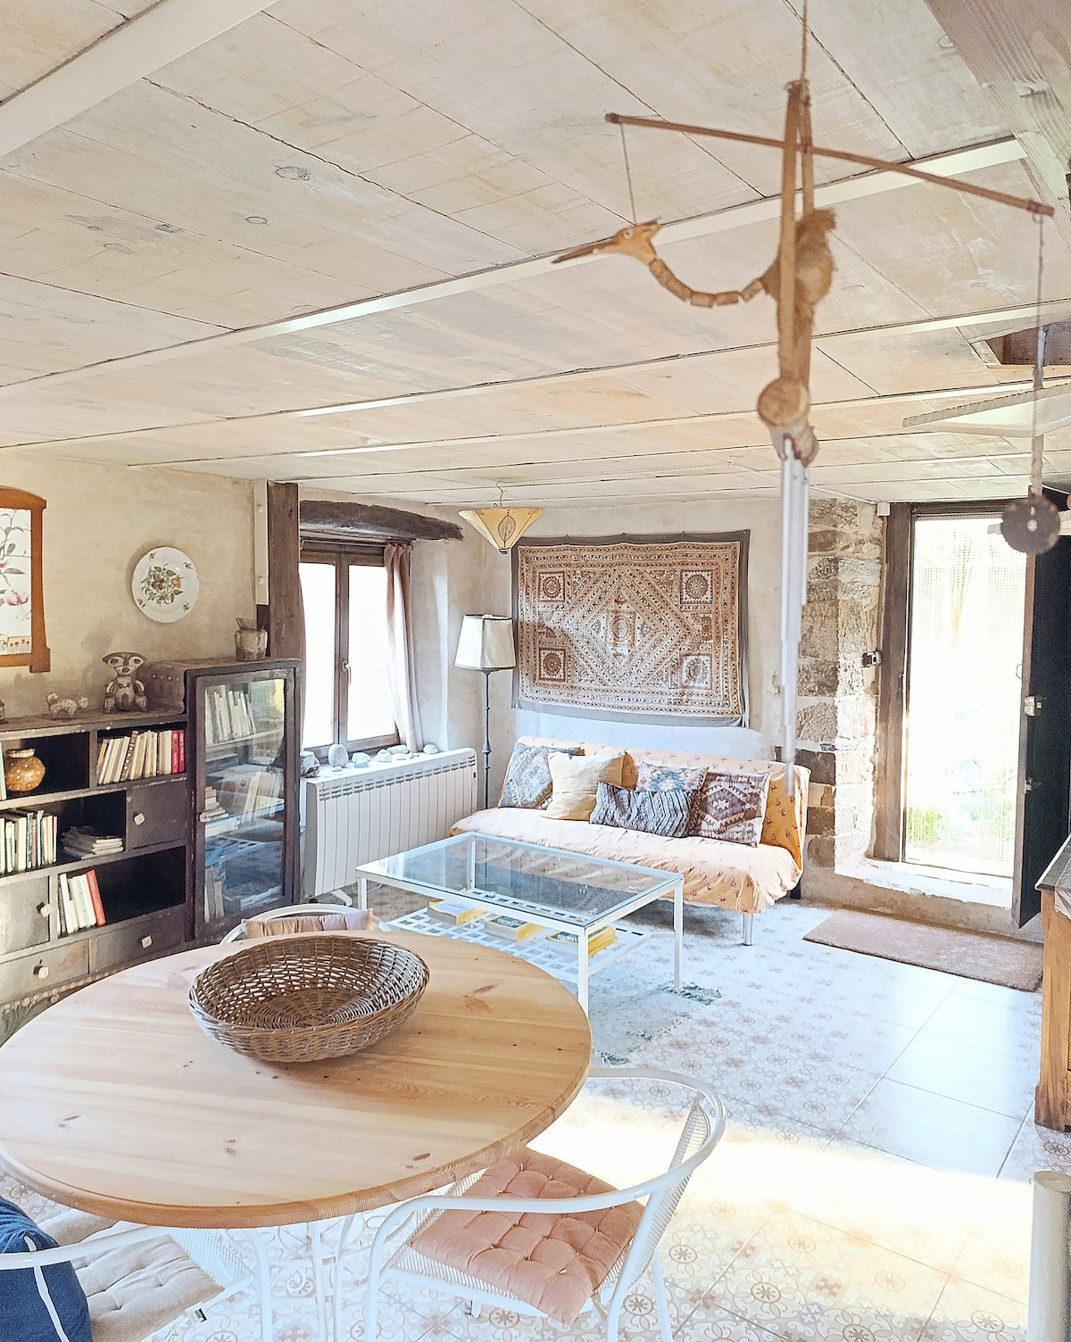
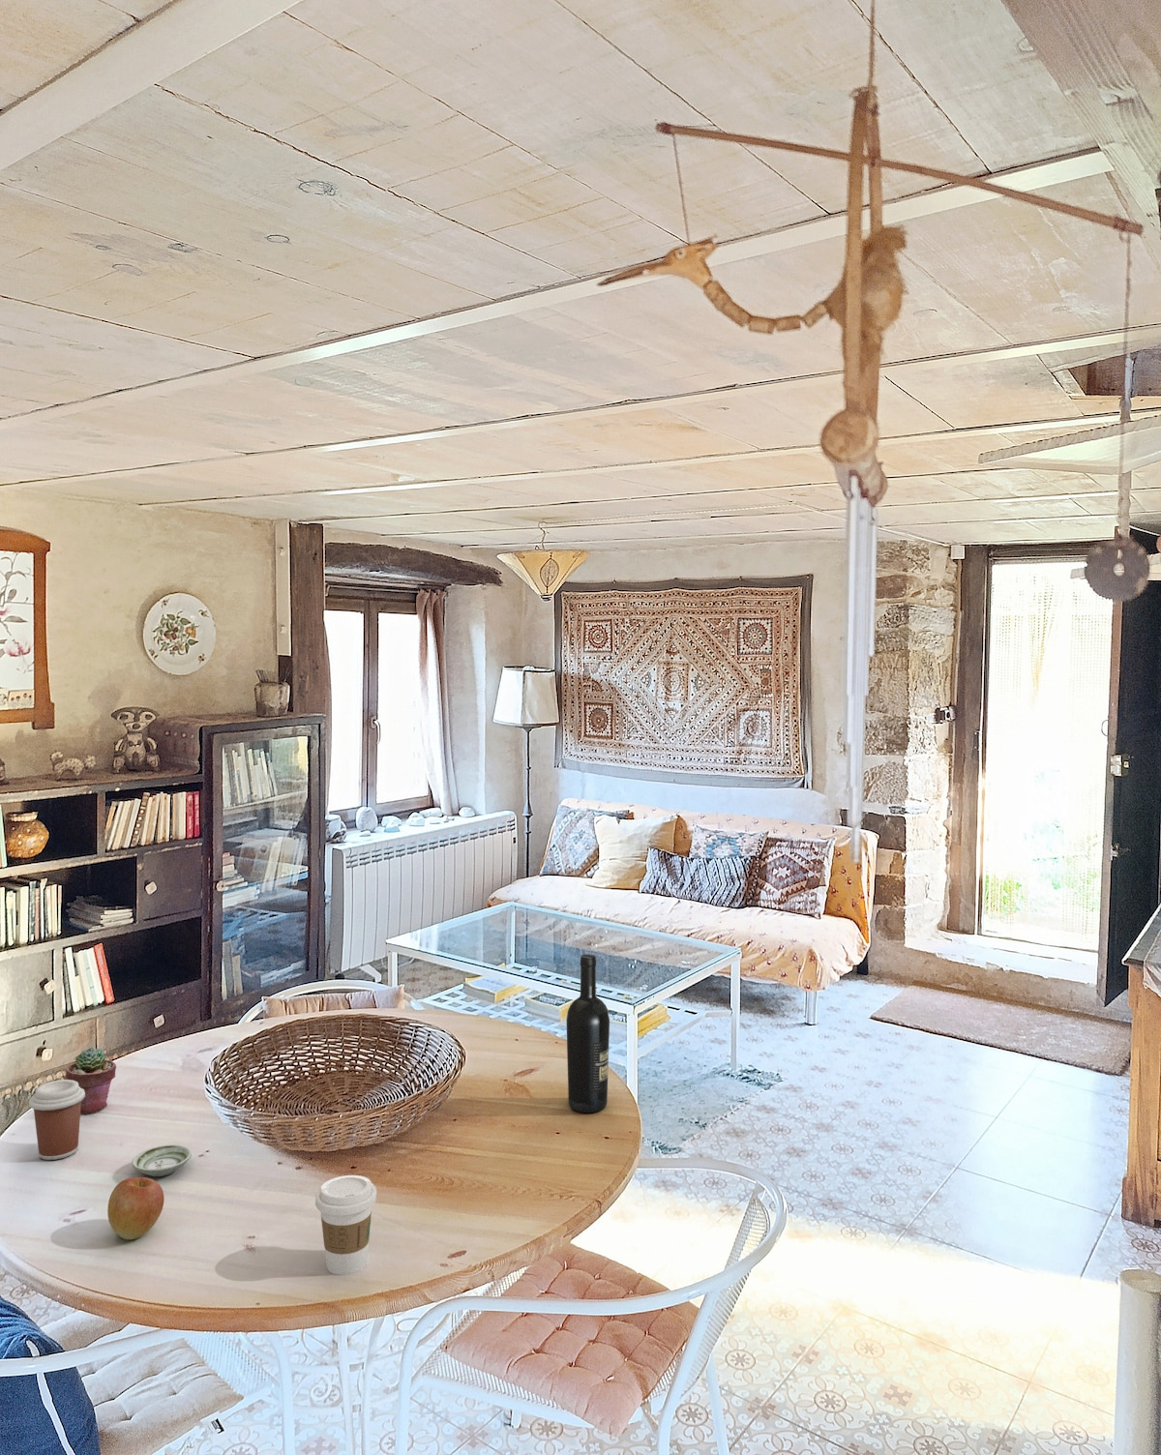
+ saucer (161, 1162)
+ coffee cup (346, 1225)
+ wine bottle (588, 1031)
+ potted succulent (90, 1078)
+ apple (135, 1206)
+ coffee cup (57, 1119)
